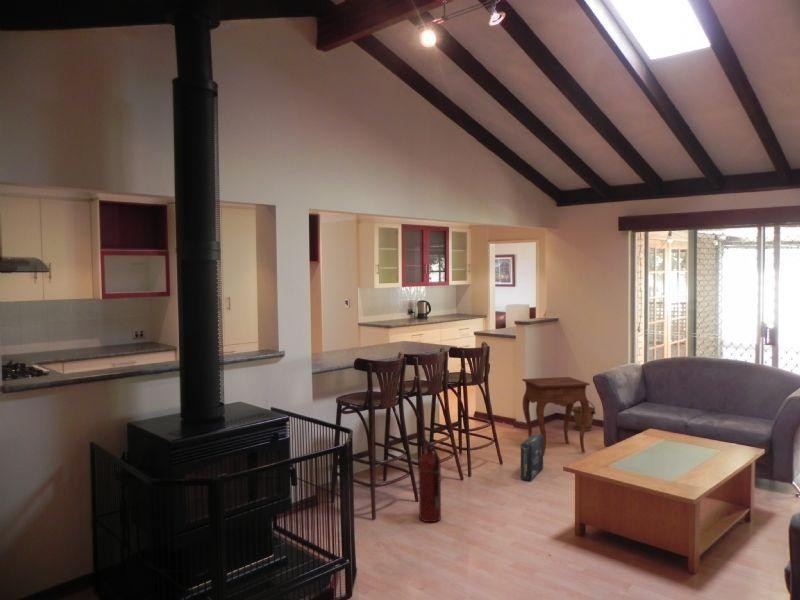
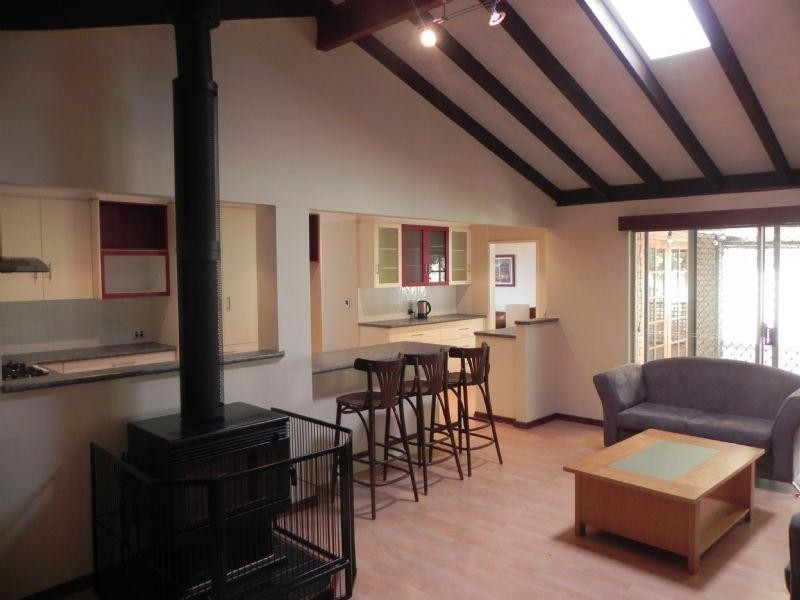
- fire extinguisher (430, 479)
- side table (565, 415)
- bucket (581, 414)
- box (532, 456)
